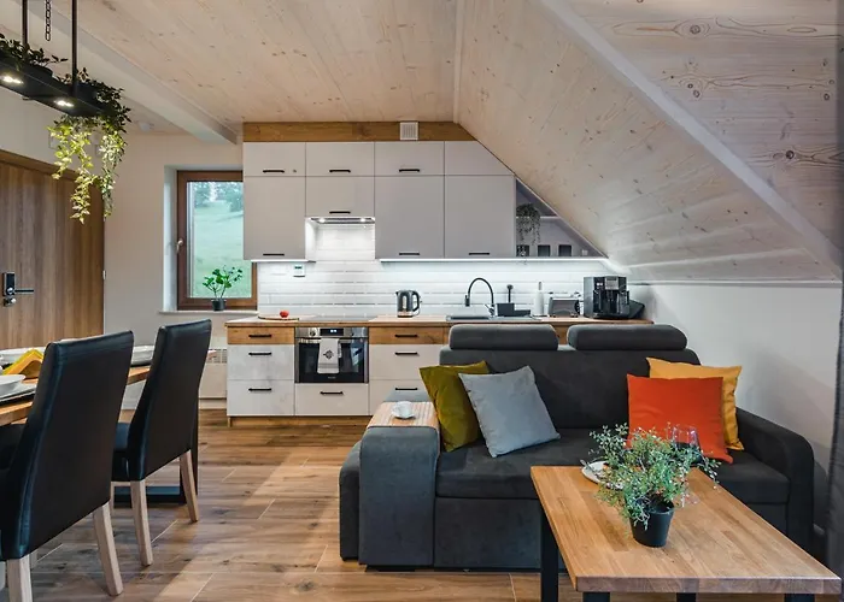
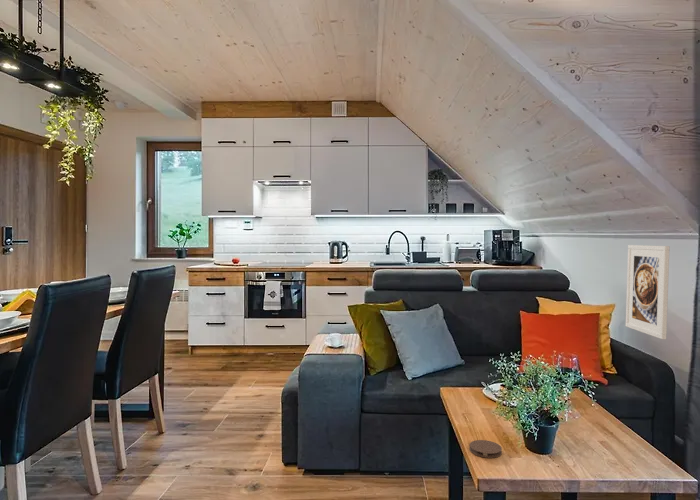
+ coaster (485, 448)
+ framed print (645, 289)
